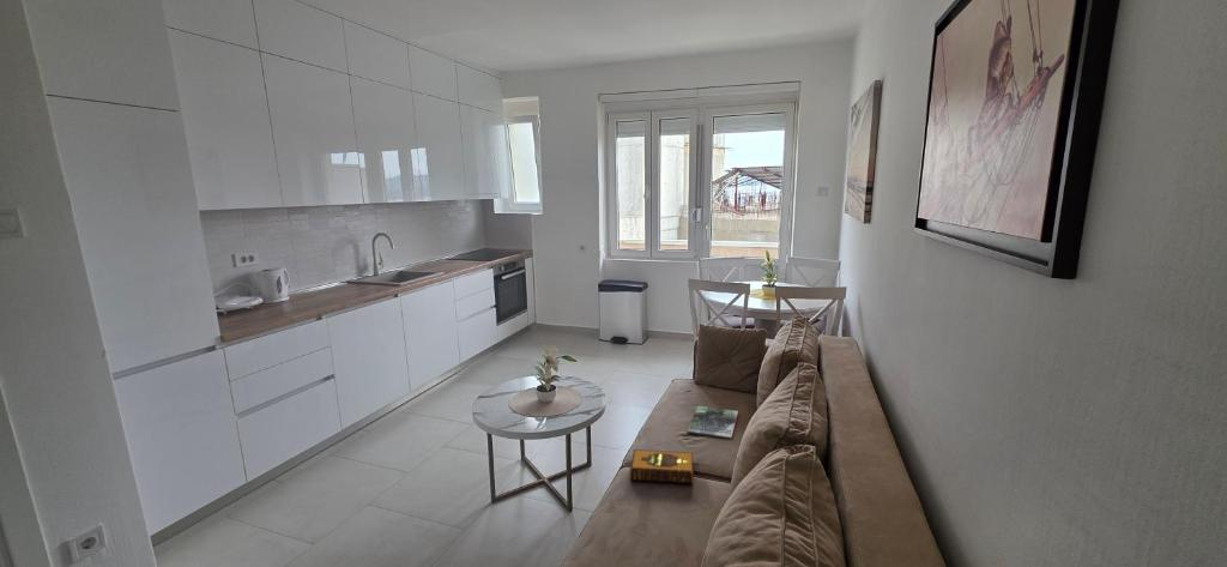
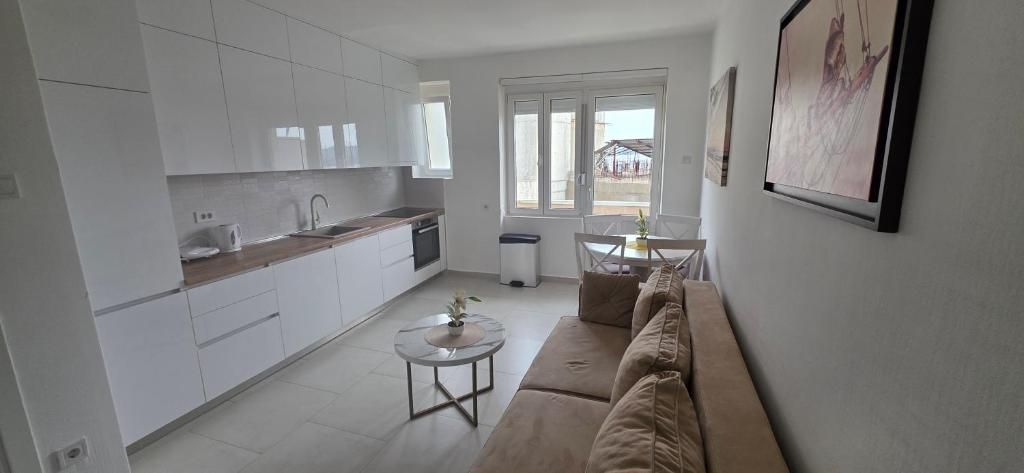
- magazine (713, 421)
- hardback book (661, 466)
